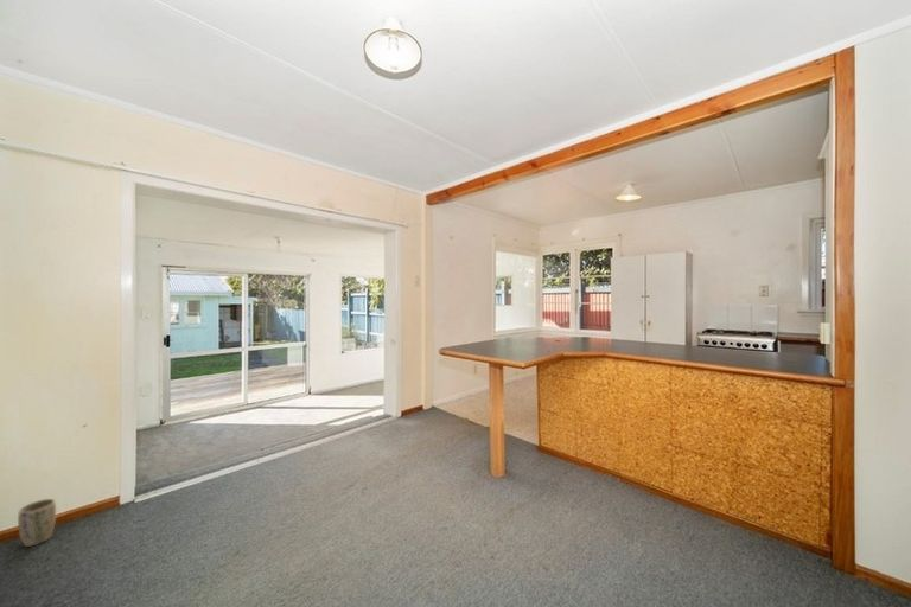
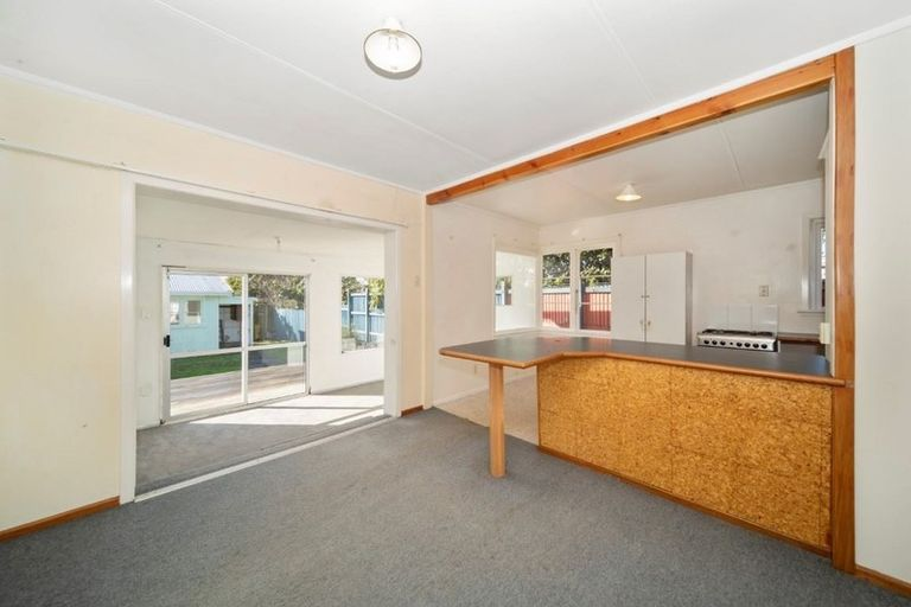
- plant pot (37, 523)
